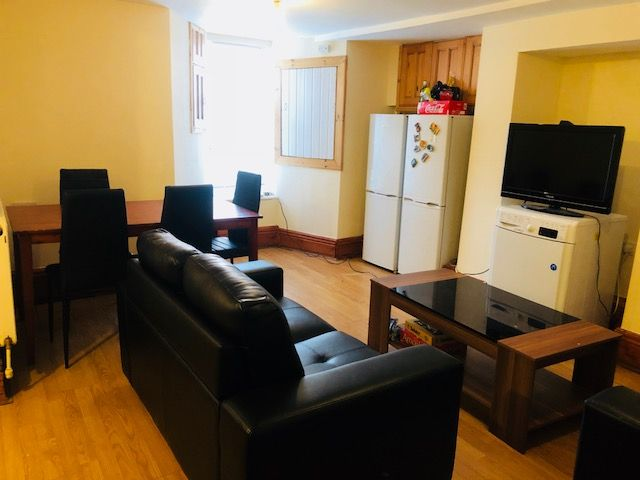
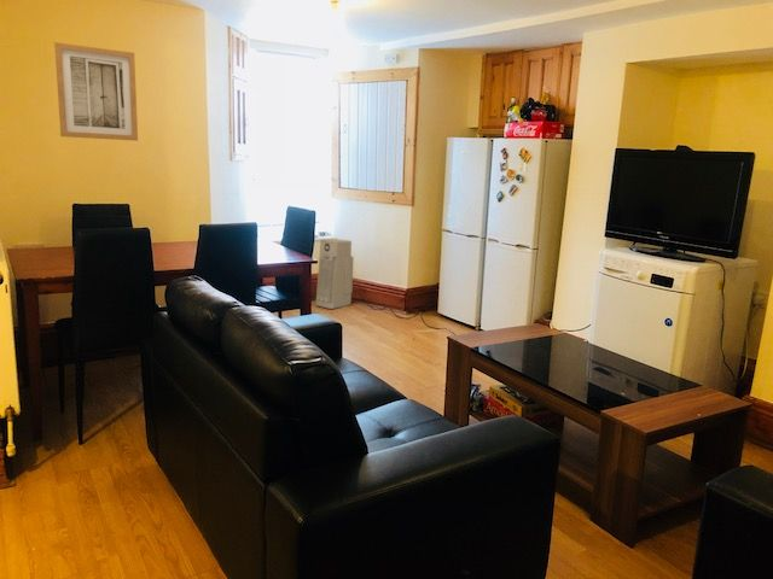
+ air purifier (336, 271)
+ wall art (98, 93)
